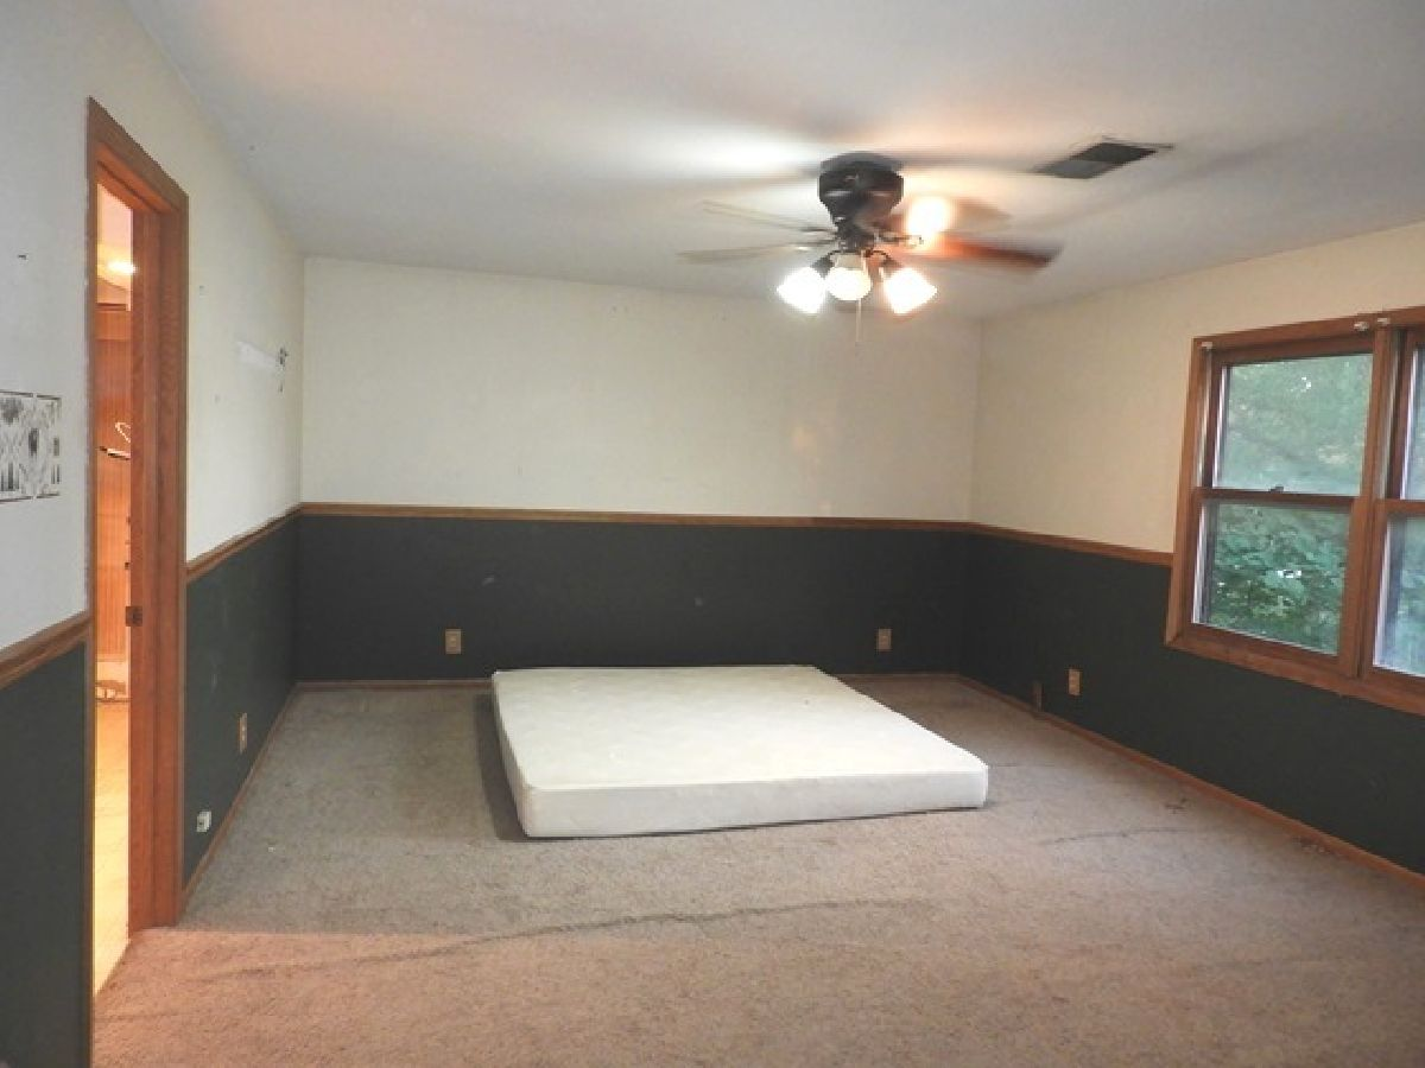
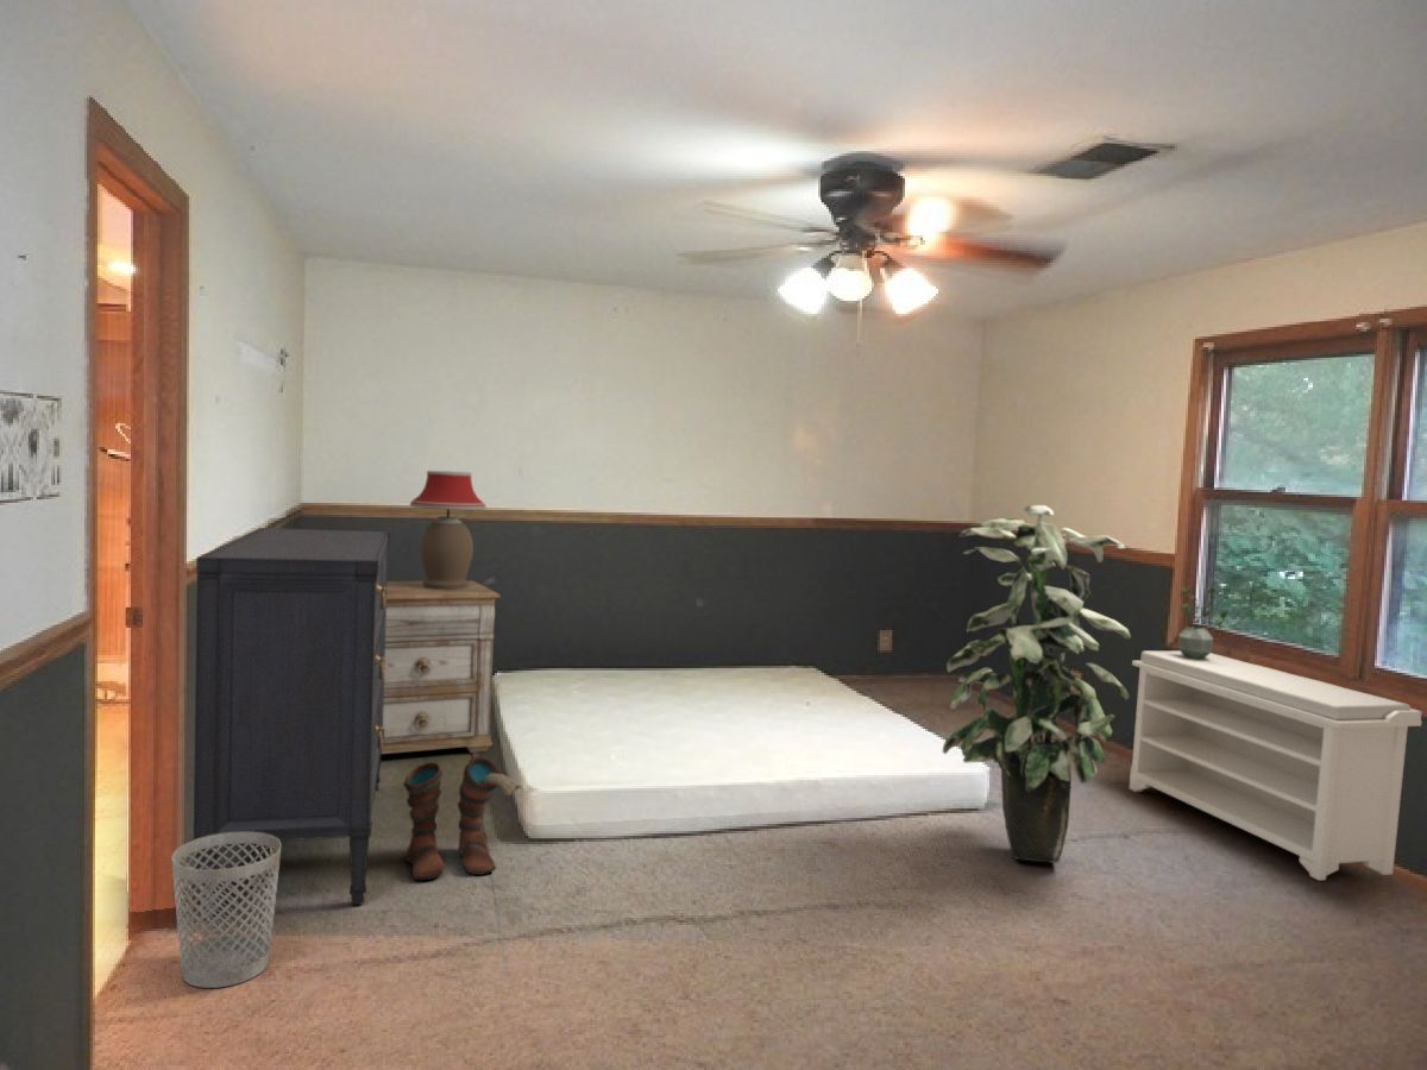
+ dresser (308, 693)
+ indoor plant (1030, 680)
+ nightstand (414, 666)
+ bench (1255, 750)
+ boots (461, 812)
+ table lamp (447, 529)
+ wastebasket (226, 908)
+ potted plant (1199, 622)
